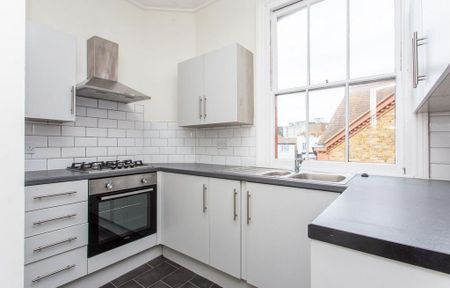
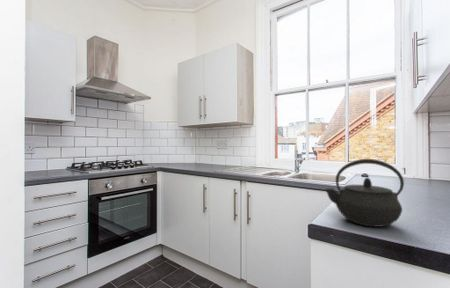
+ kettle (362, 189)
